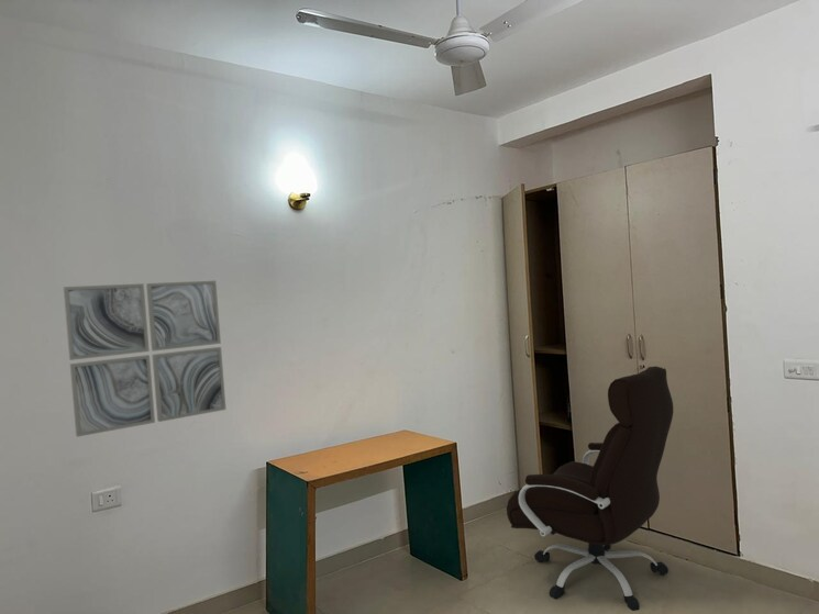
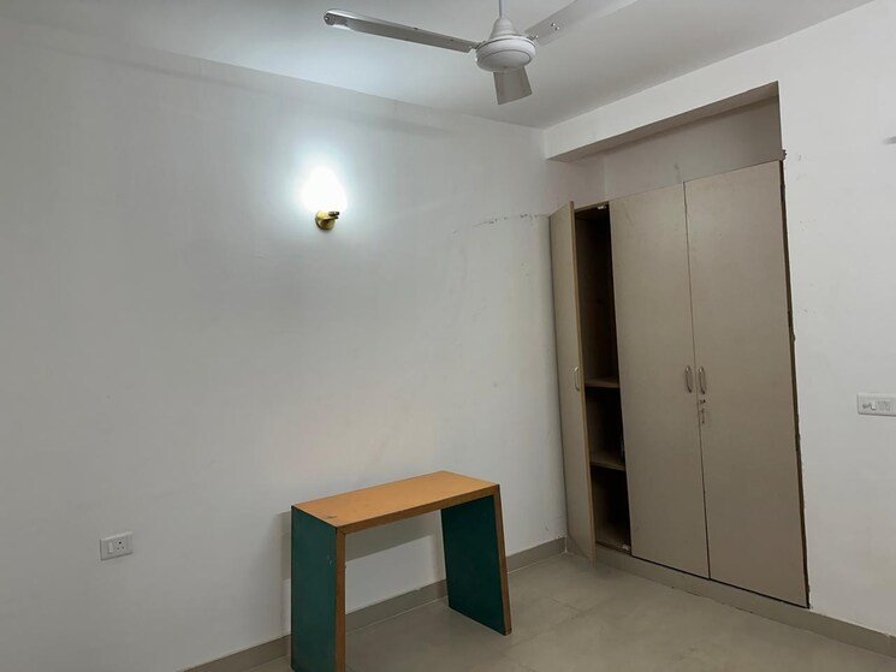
- wall art (148, 350)
- office chair (586, 471)
